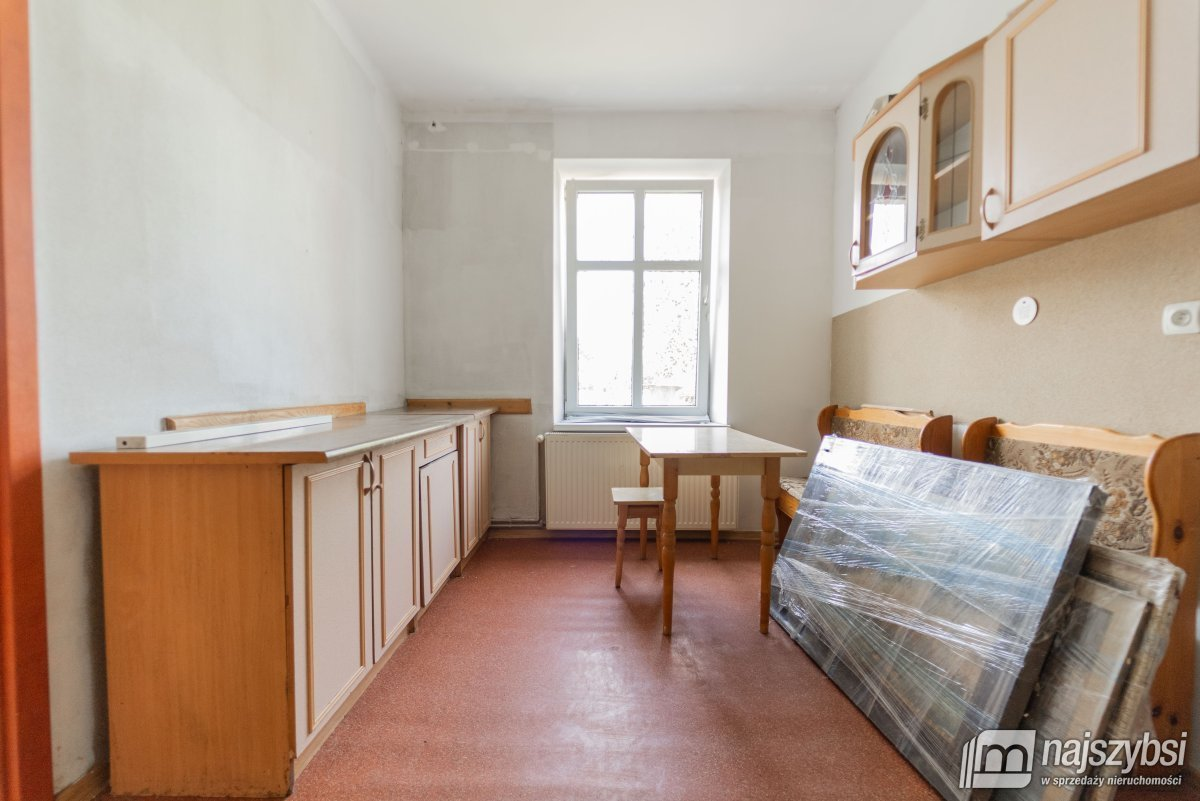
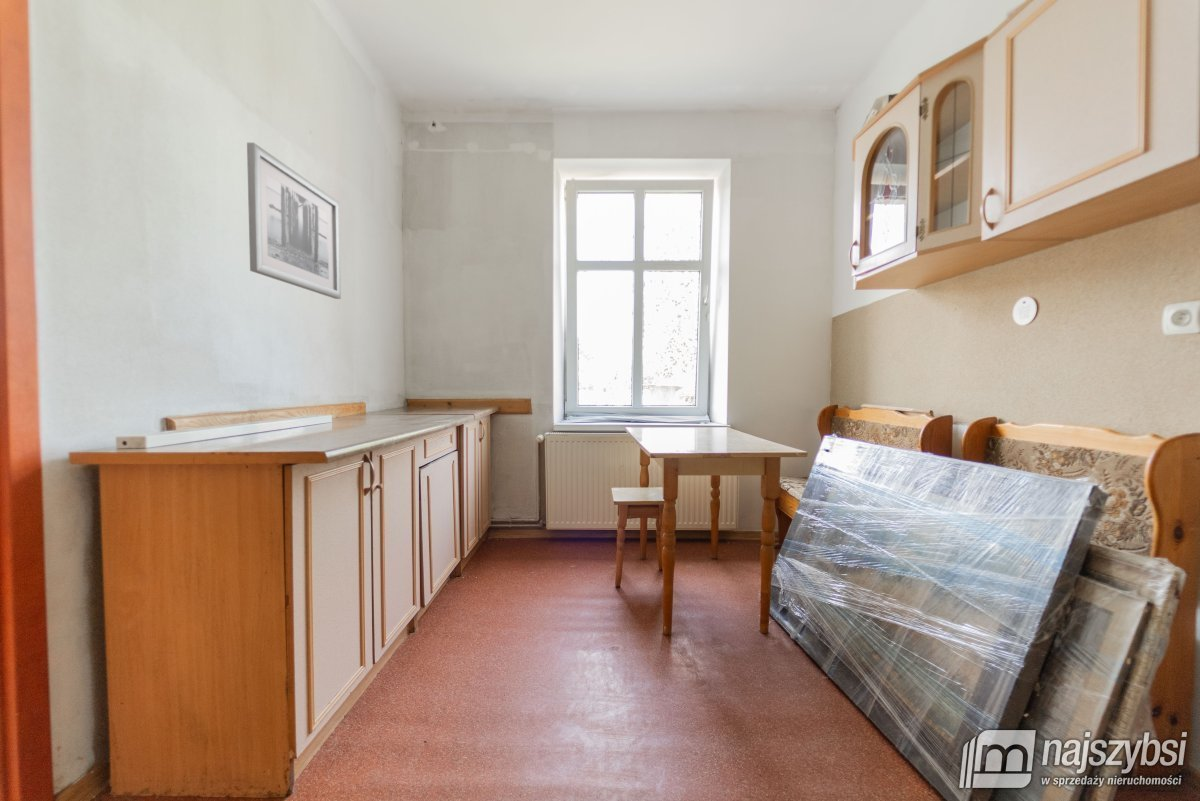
+ wall art (300, 232)
